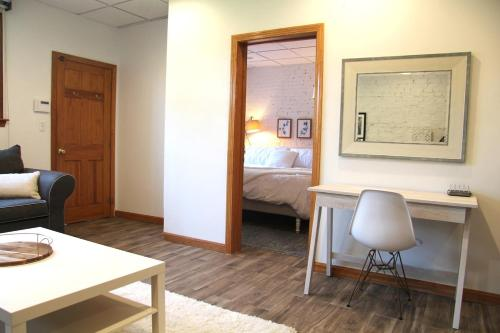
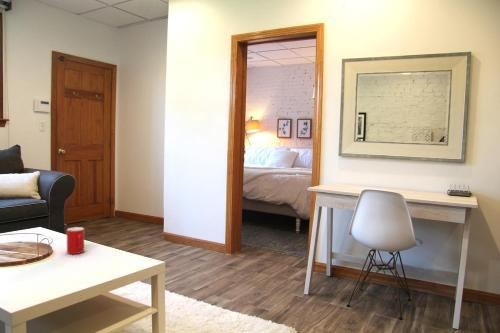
+ cup (75, 241)
